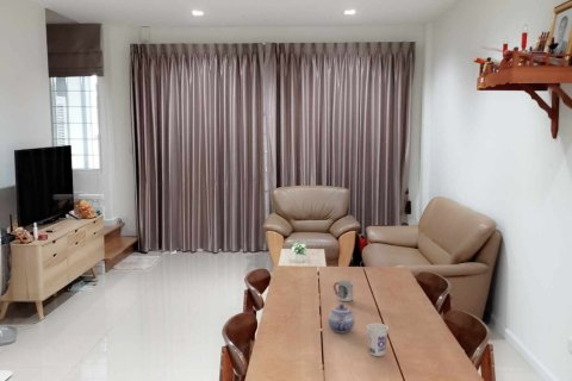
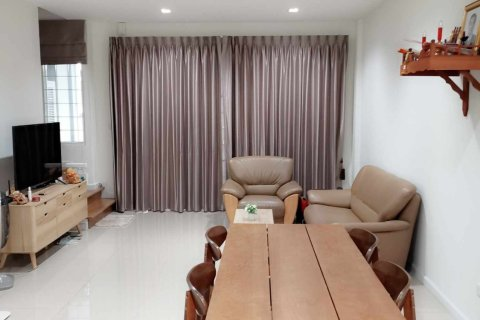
- cup (342, 289)
- teapot (341, 317)
- cup (377, 339)
